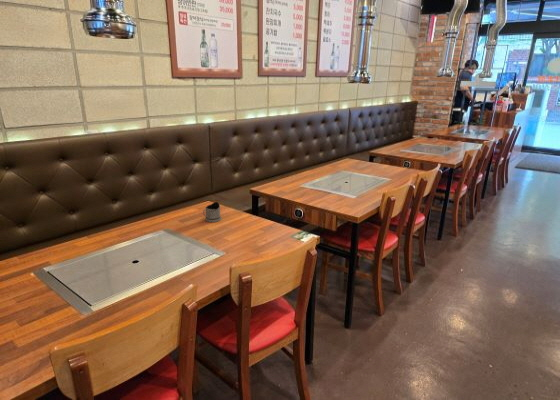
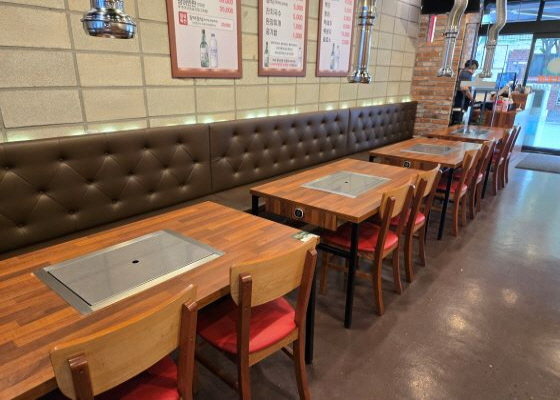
- tea glass holder (211, 212)
